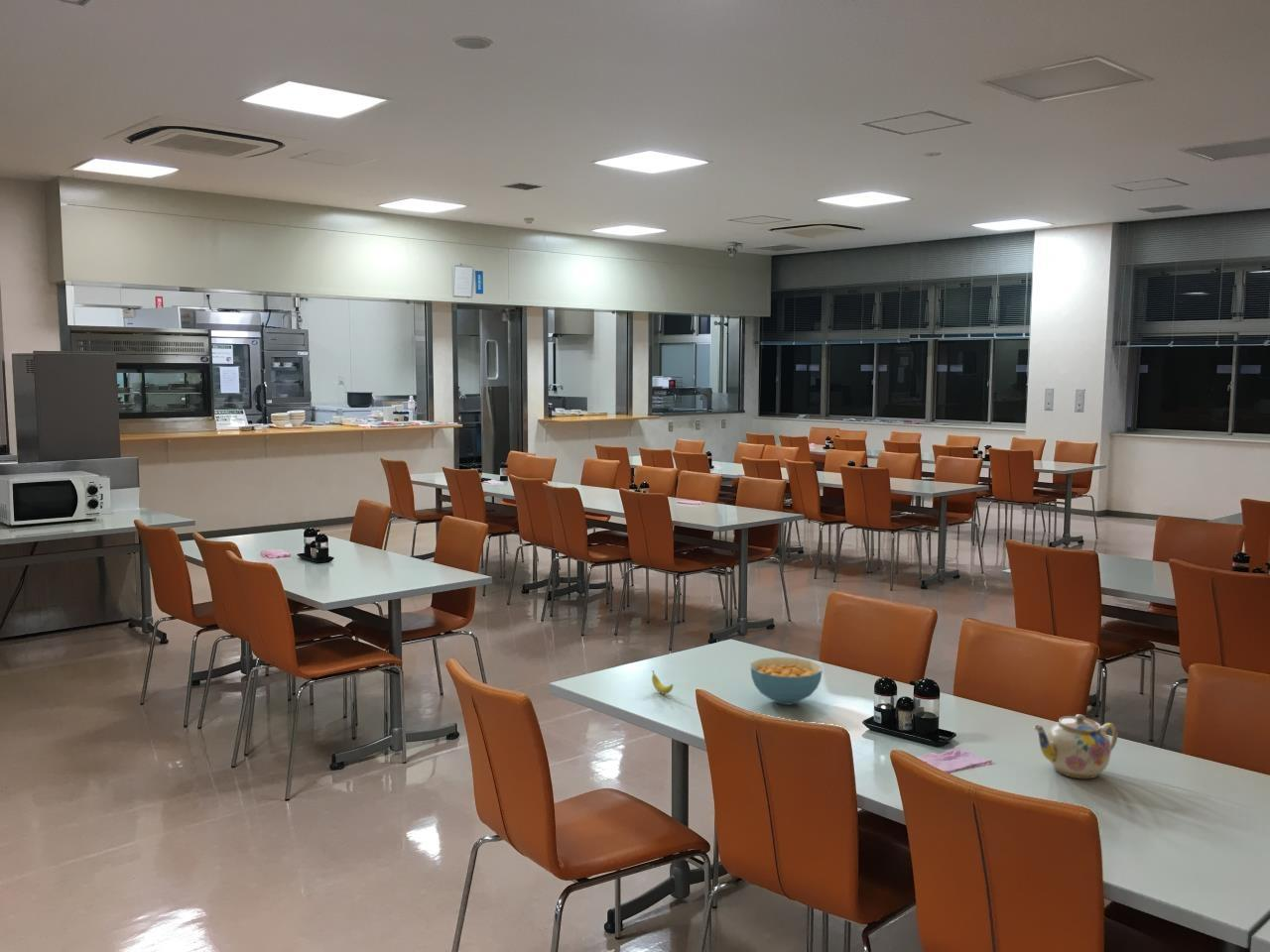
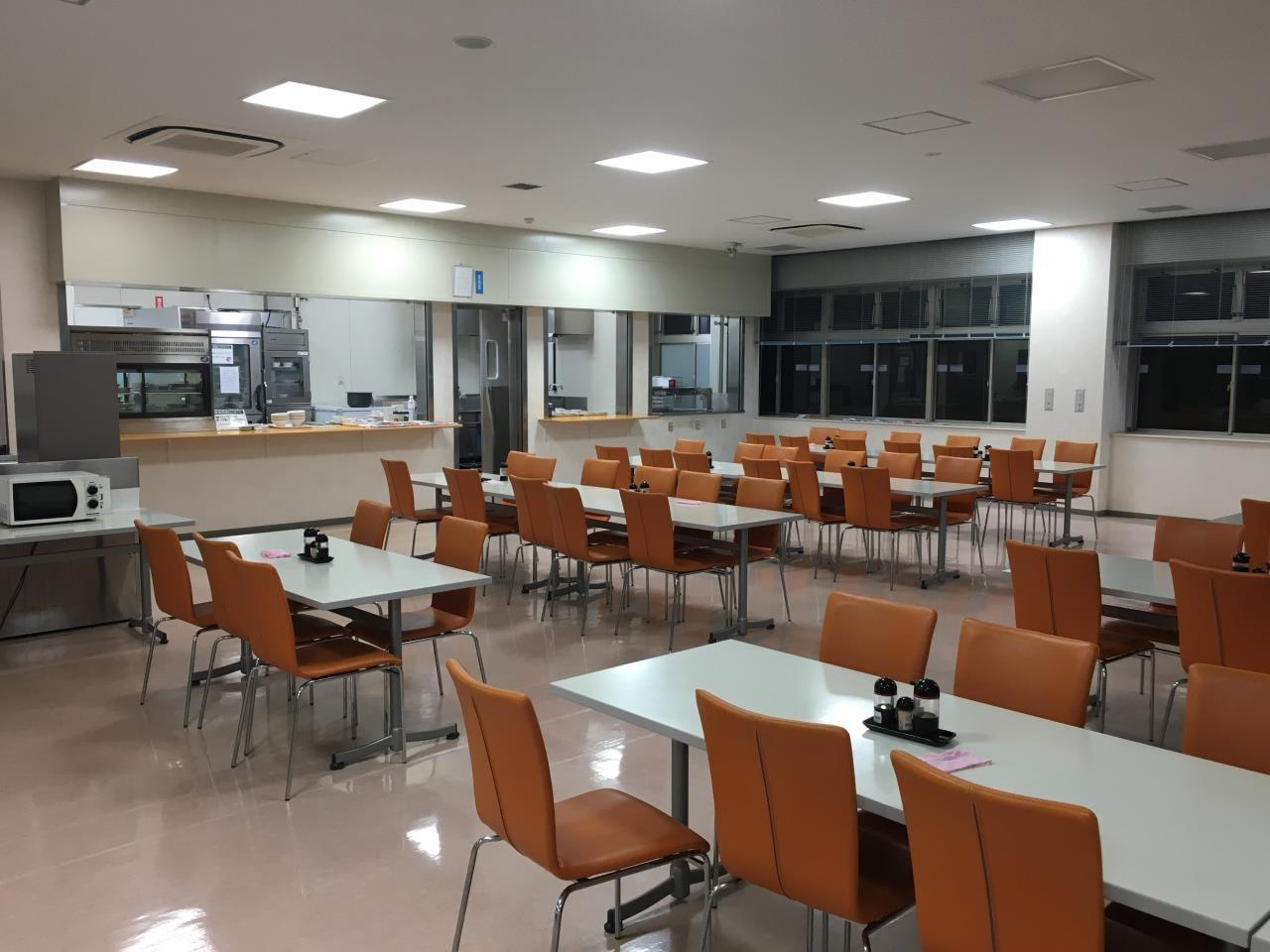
- teapot (1076, 743)
- cereal bowl (785, 683)
- banana (662, 684)
